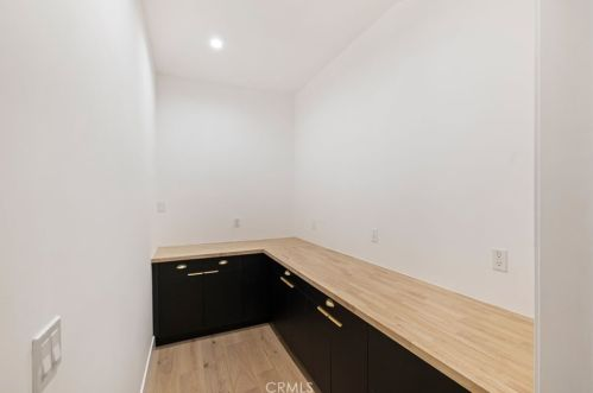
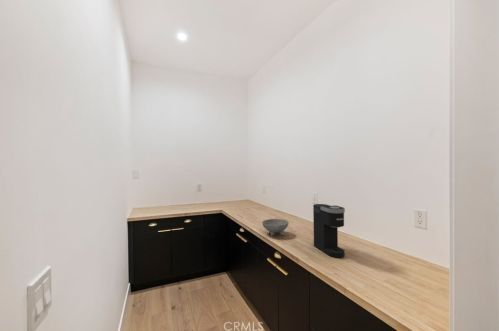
+ coffee maker (328, 227)
+ bowl (275, 227)
